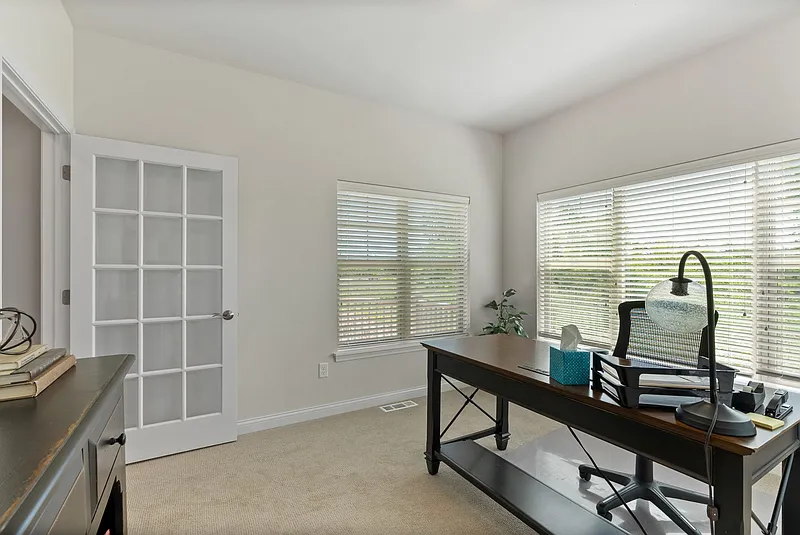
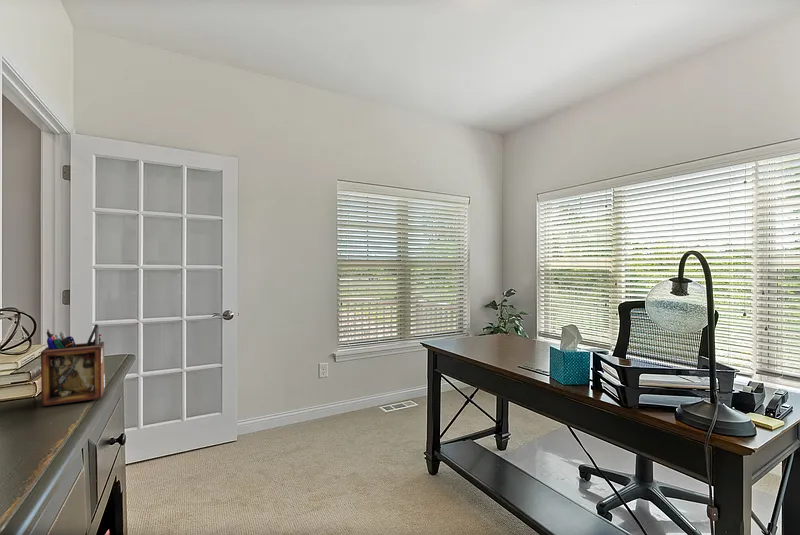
+ desk organizer (74, 362)
